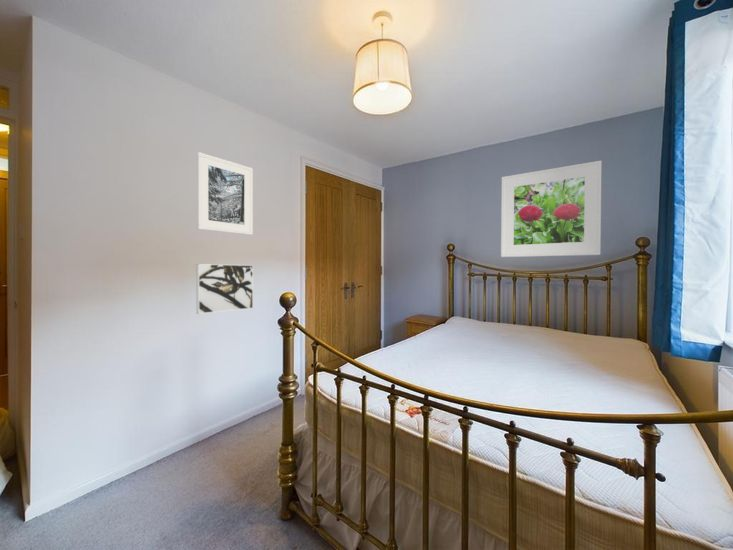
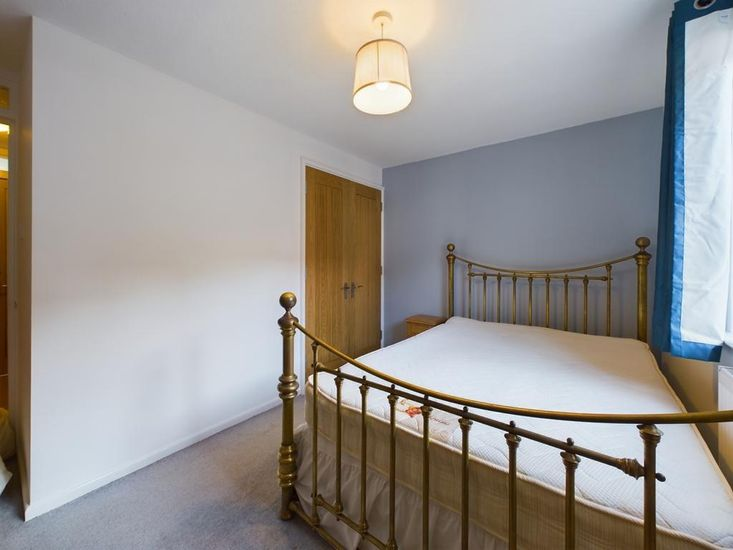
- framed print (226, 287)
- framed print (226, 196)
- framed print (547, 212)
